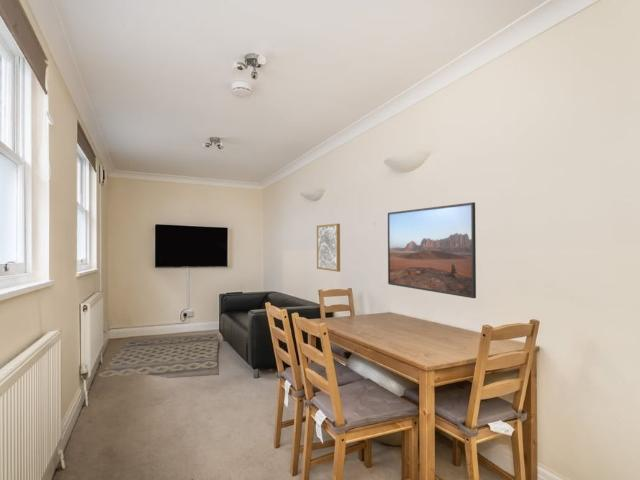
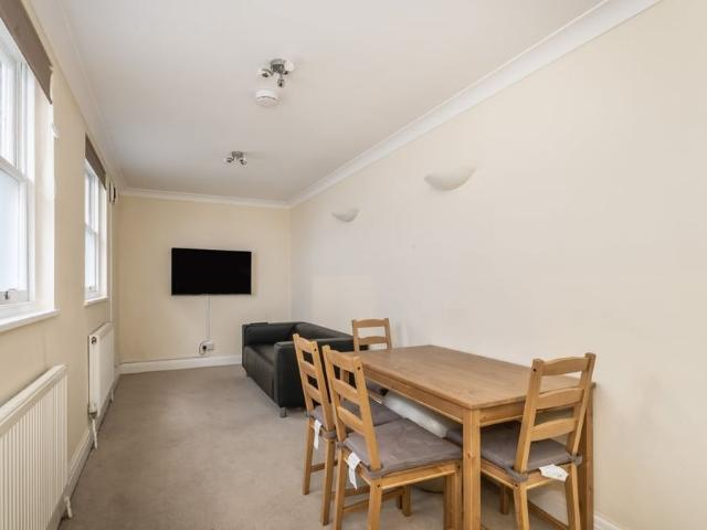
- rug (167, 353)
- wall art (327, 247)
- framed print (425, 249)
